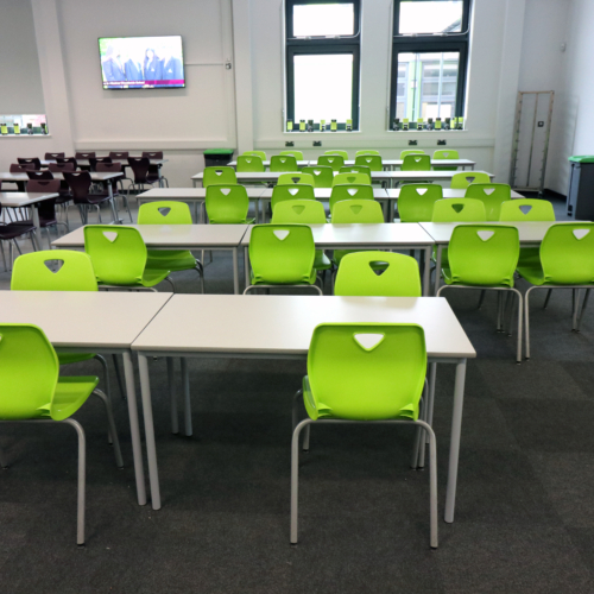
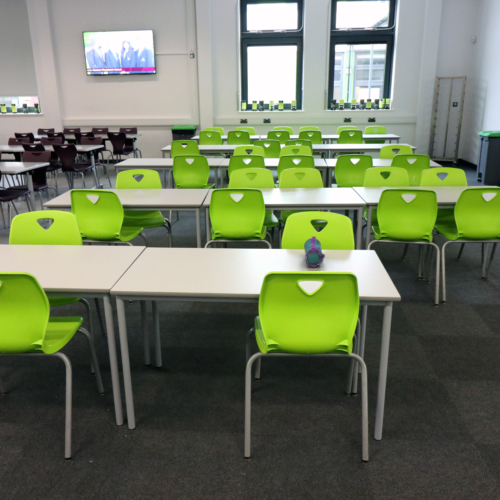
+ pencil case (313, 251)
